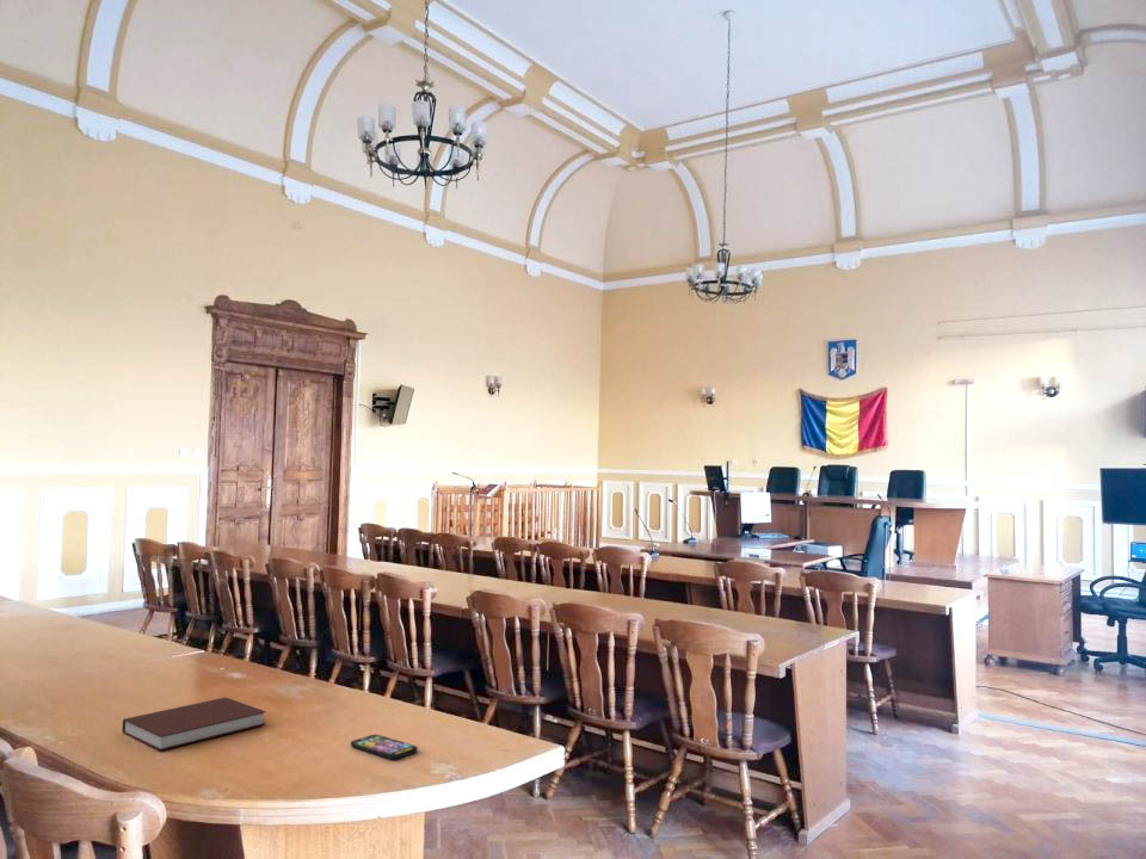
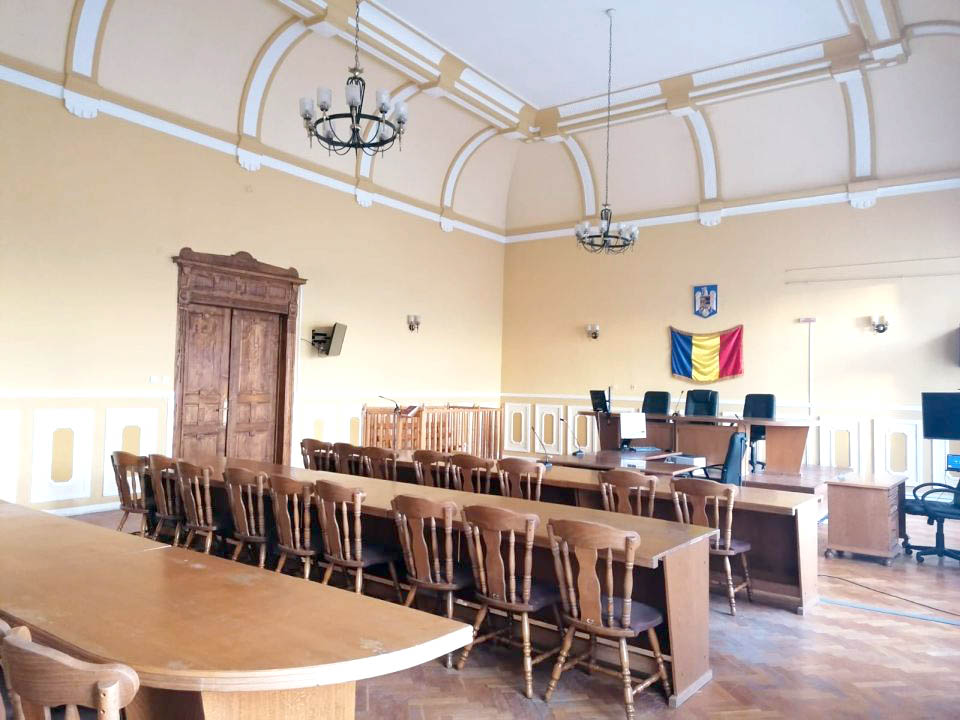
- notebook (195, 721)
- smartphone (383, 746)
